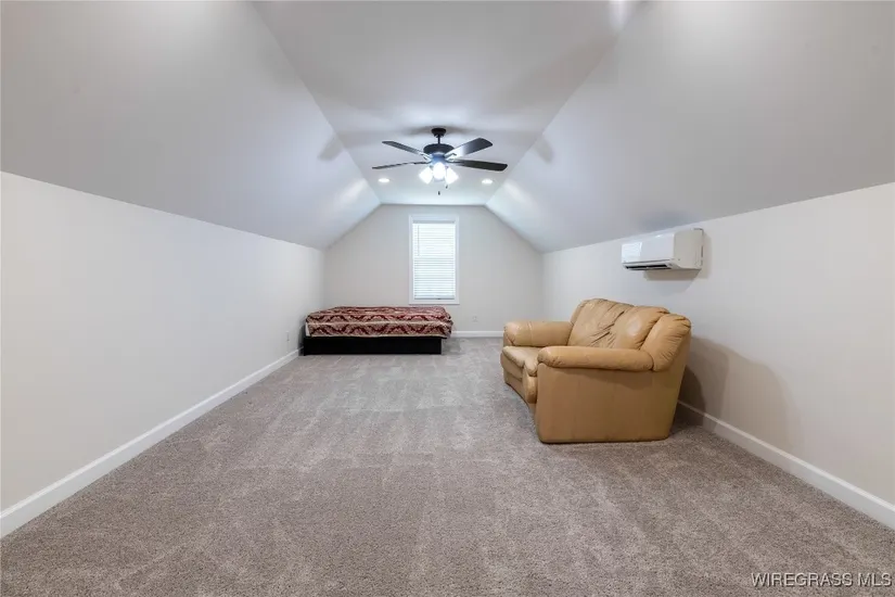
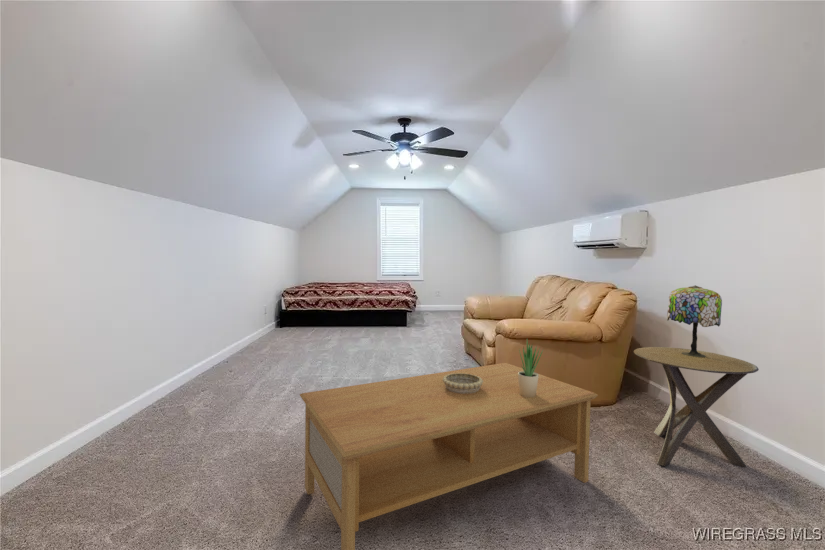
+ table lamp (692, 319)
+ coffee table (450, 439)
+ potted plant (530, 365)
+ decorative bowl (462, 382)
+ side table (689, 405)
